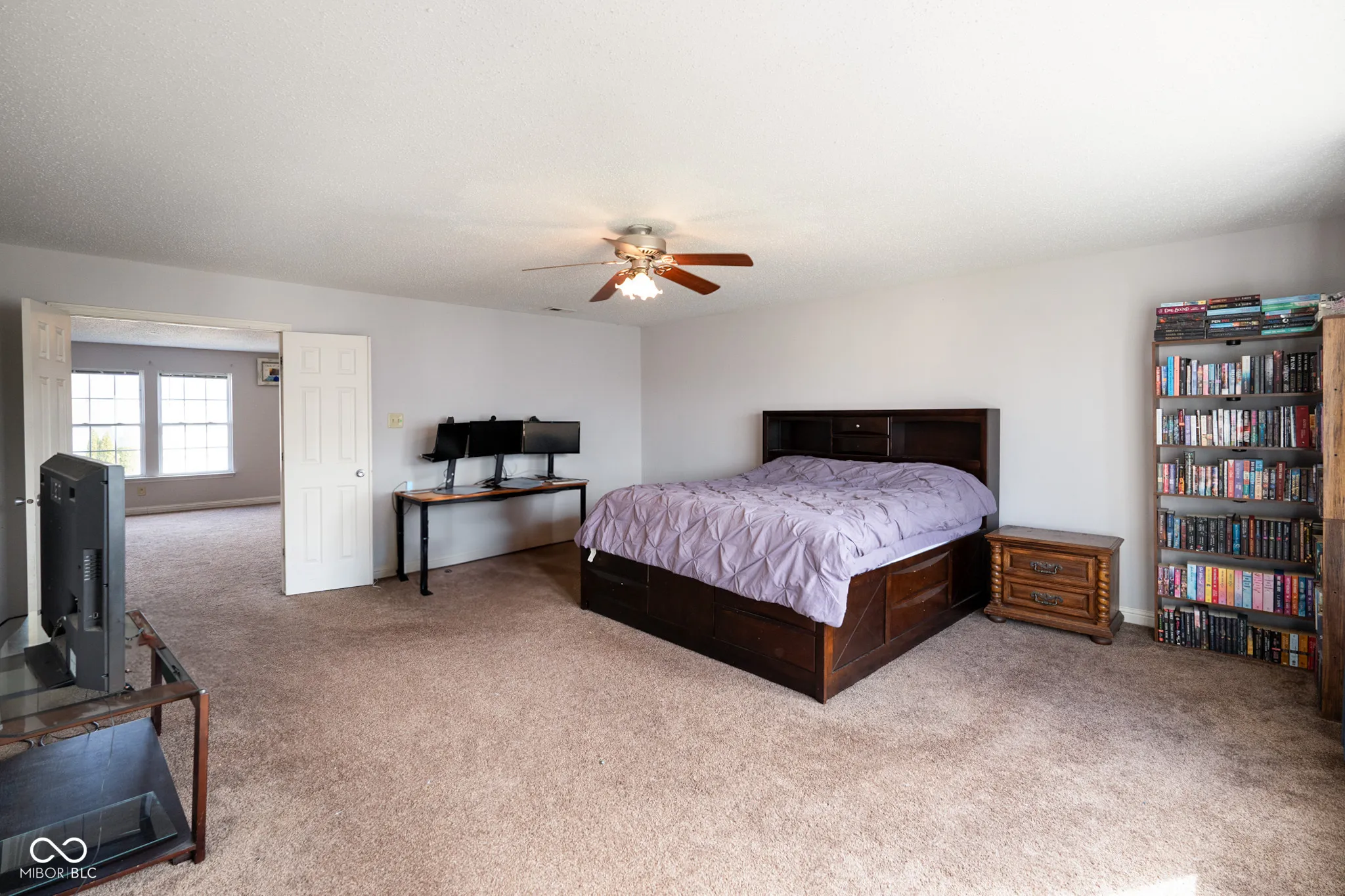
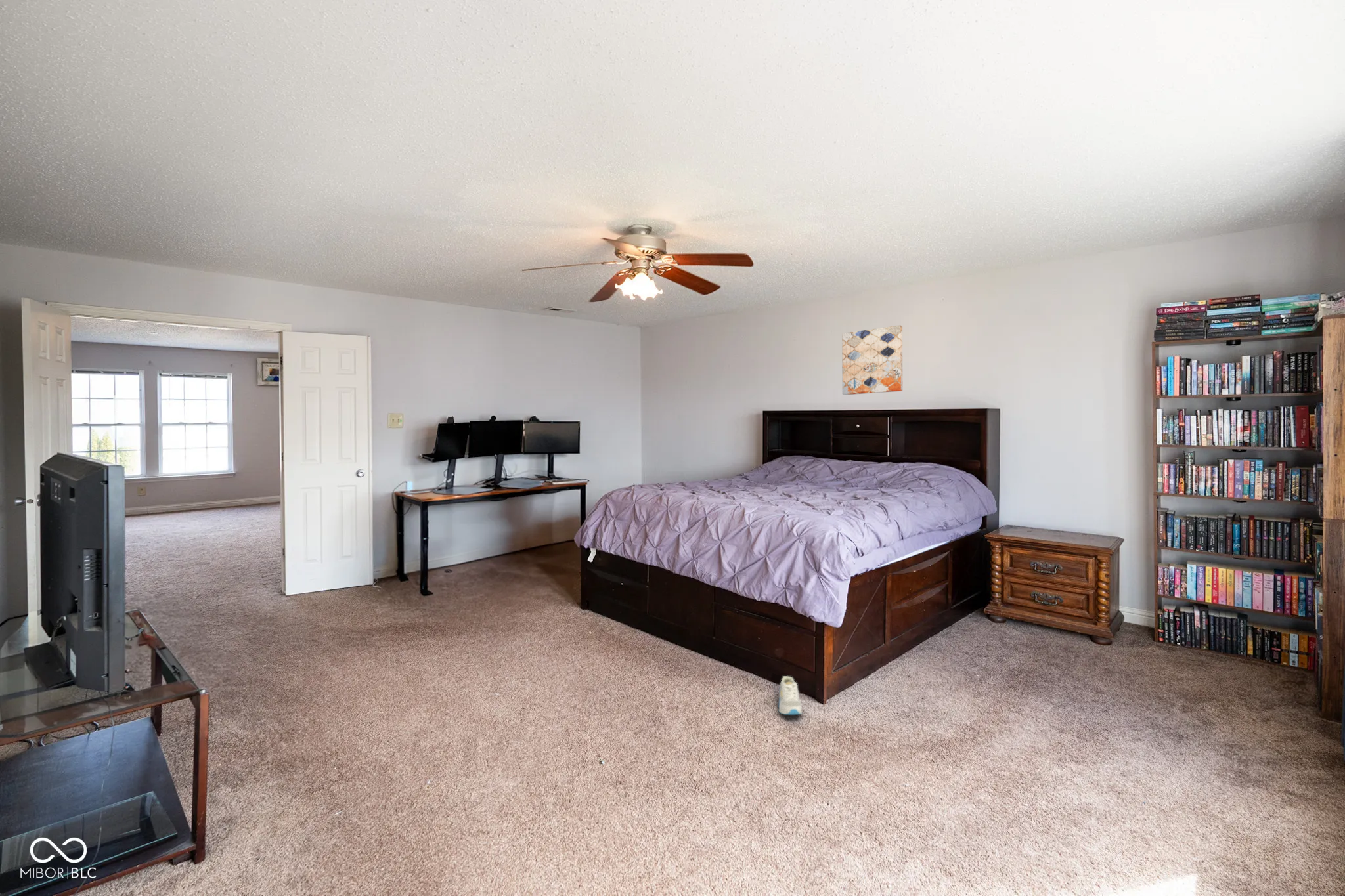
+ sneaker (790, 696)
+ wall art (871, 361)
